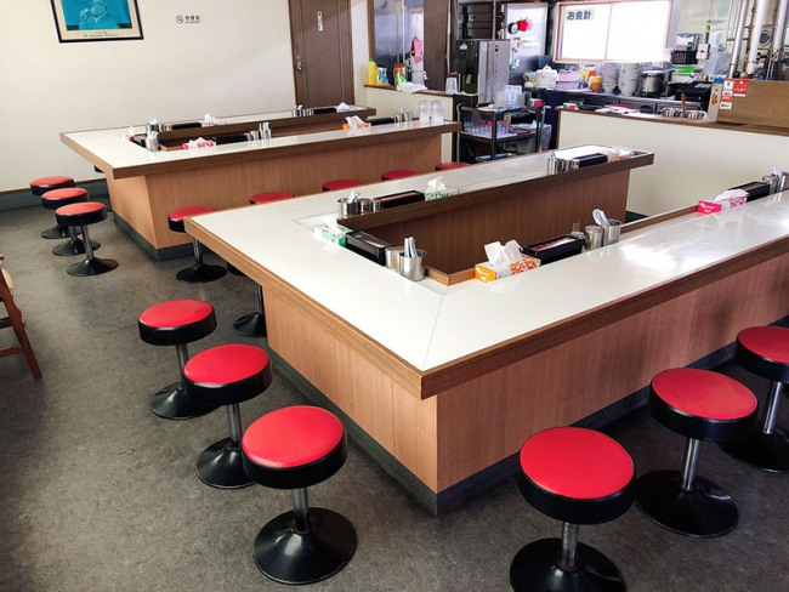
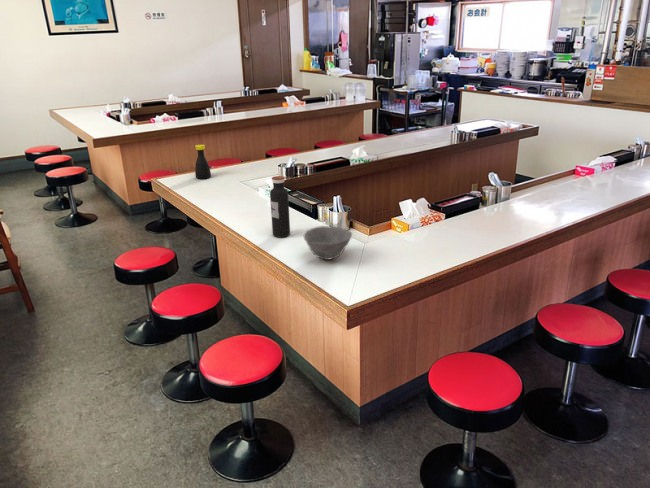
+ water bottle (279, 206)
+ bottle (201, 161)
+ bowl (328, 245)
